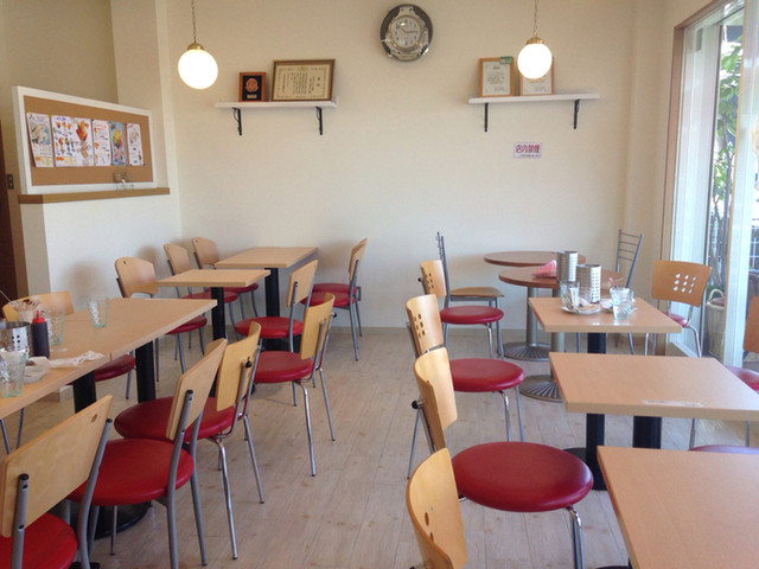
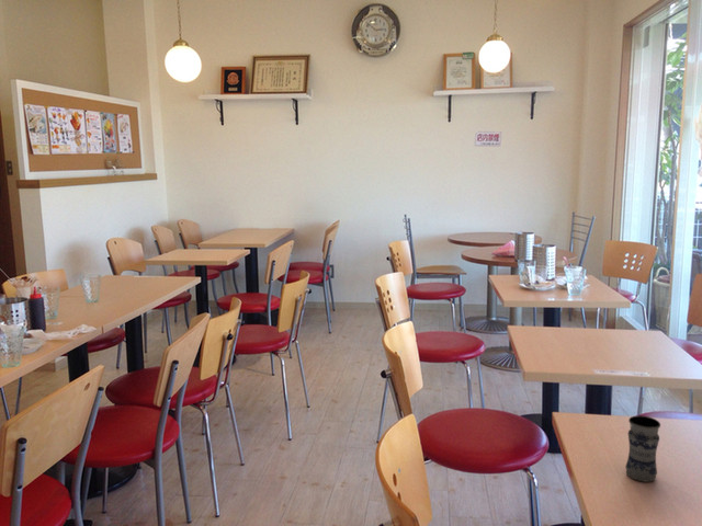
+ jar (642, 448)
